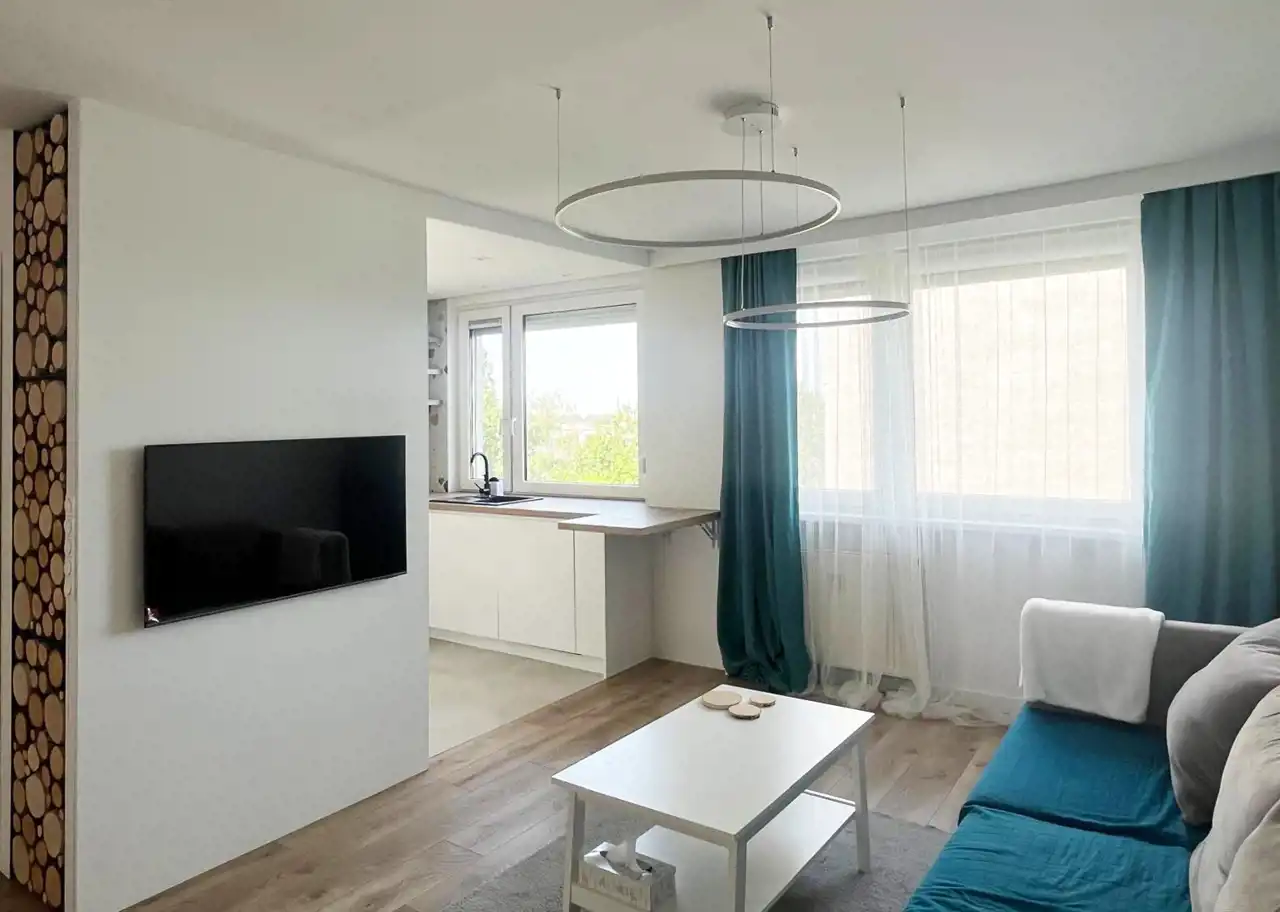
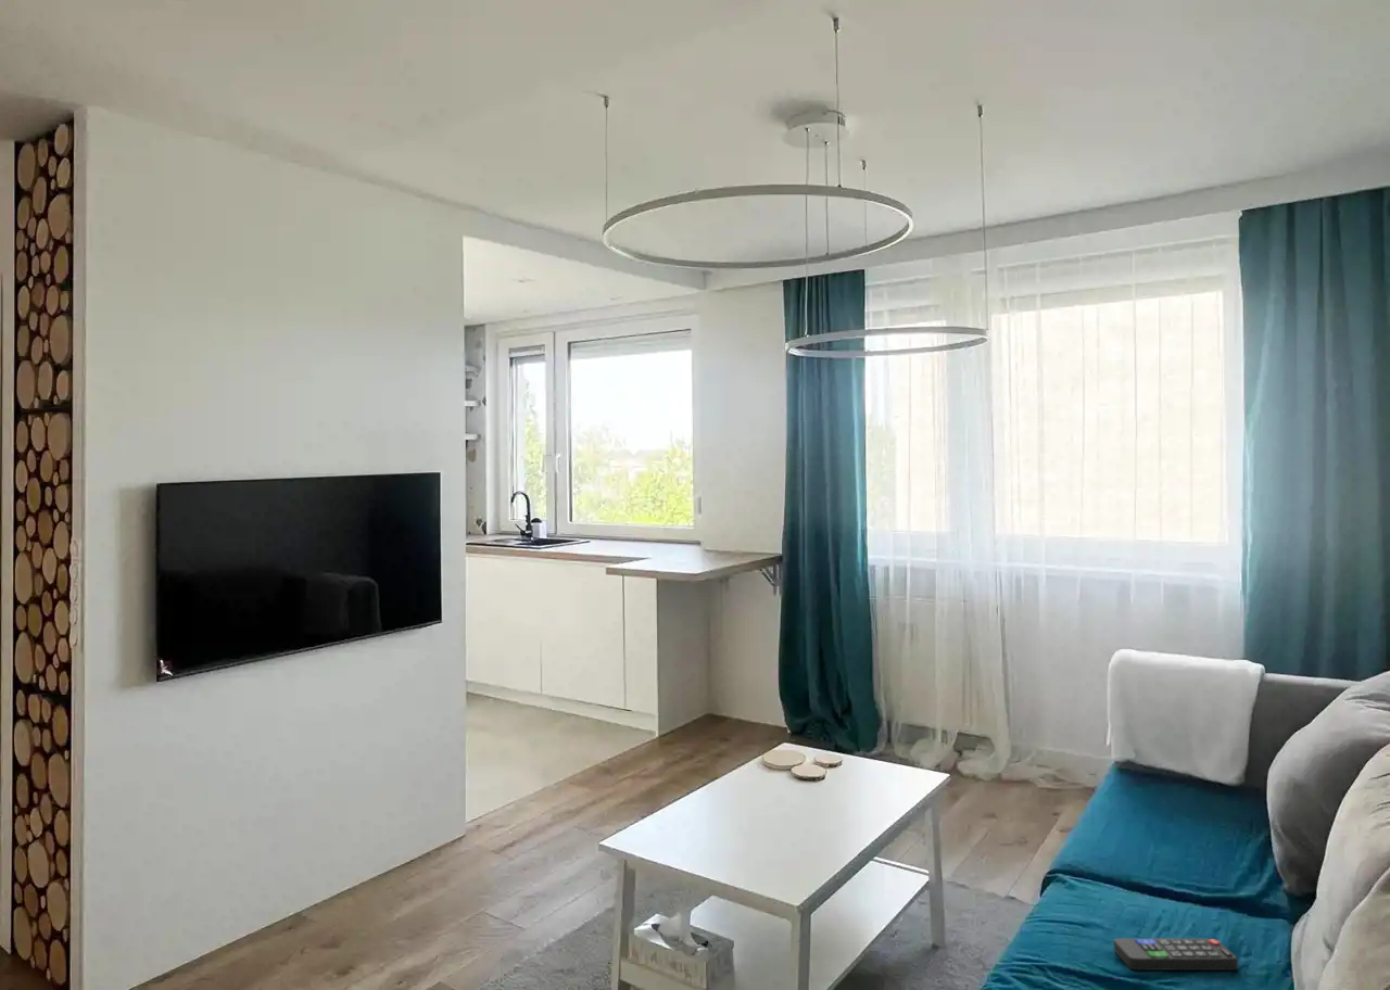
+ remote control (1174, 952)
